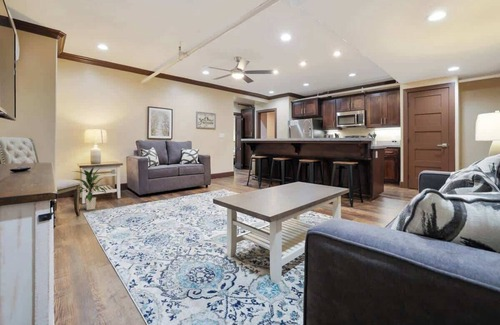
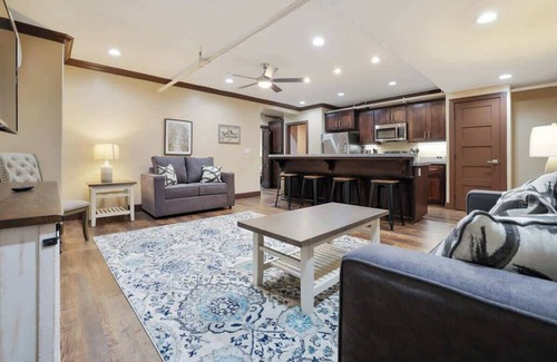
- indoor plant (89, 187)
